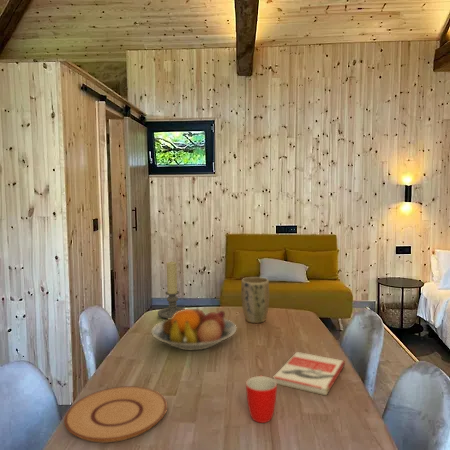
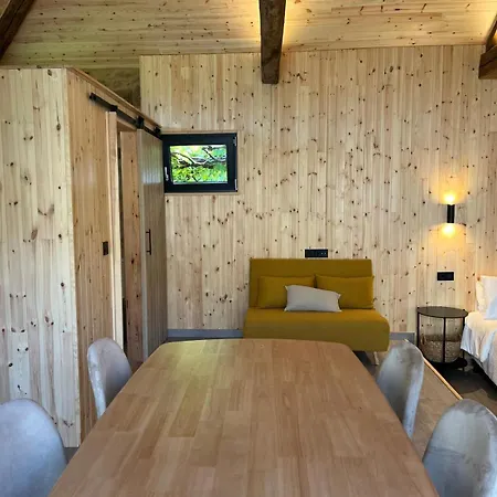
- plant pot (255, 299)
- book (310, 371)
- mug (261, 397)
- fruit bowl (194, 325)
- plate (117, 412)
- candle holder (172, 288)
